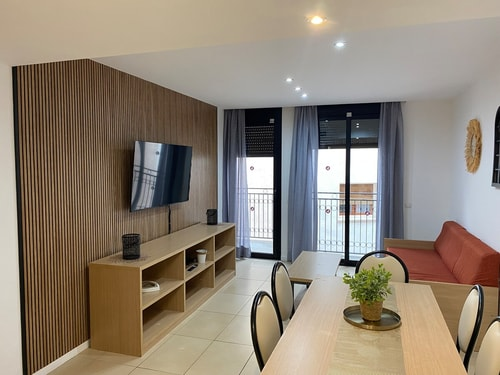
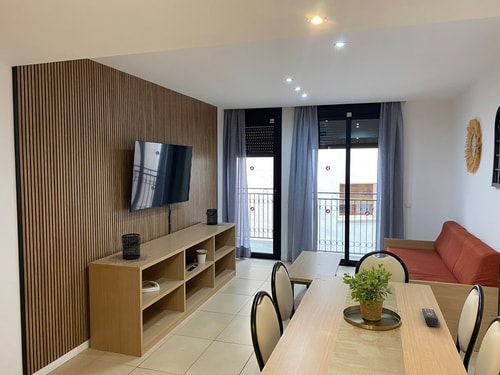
+ remote control (429, 315)
